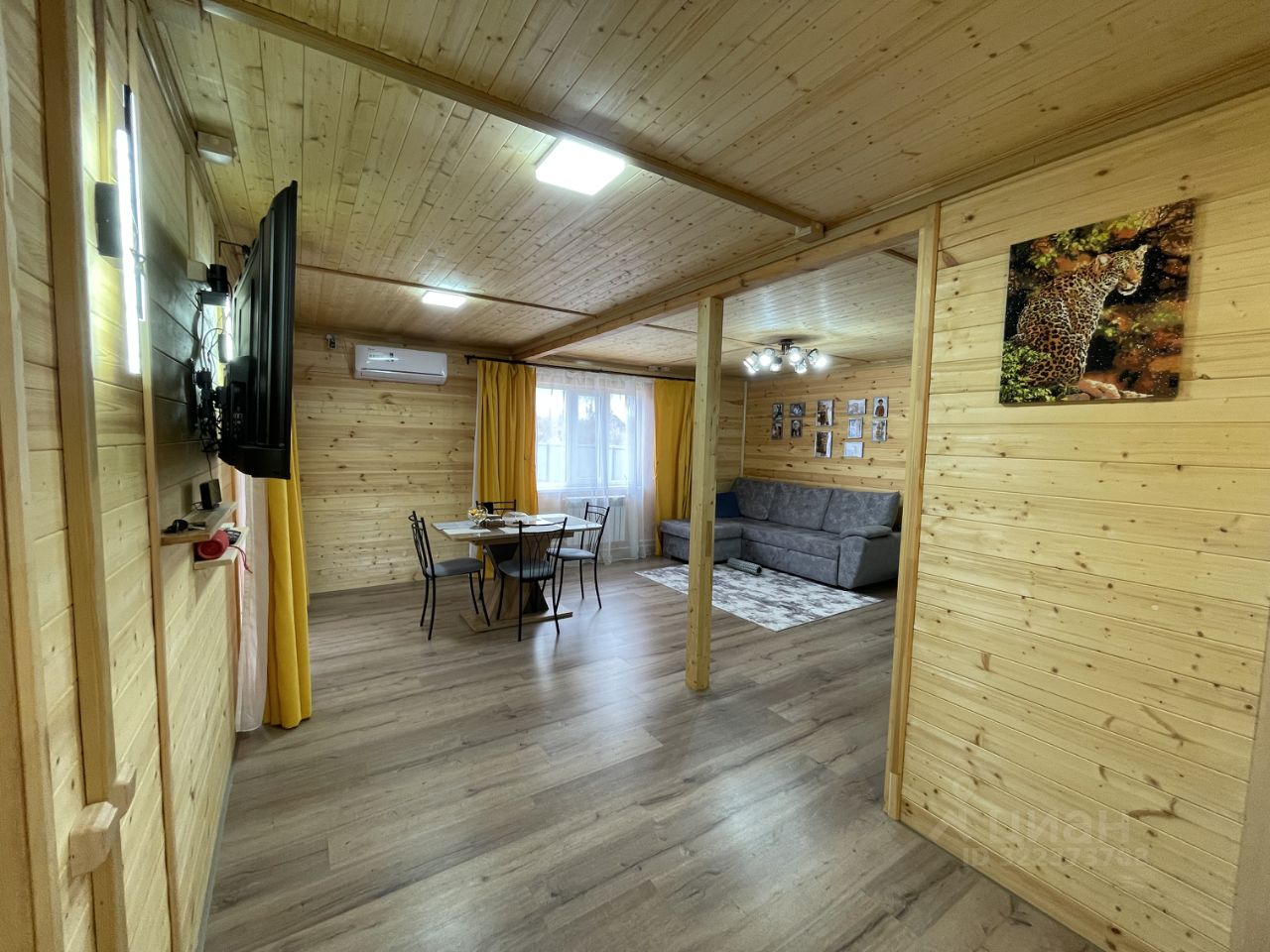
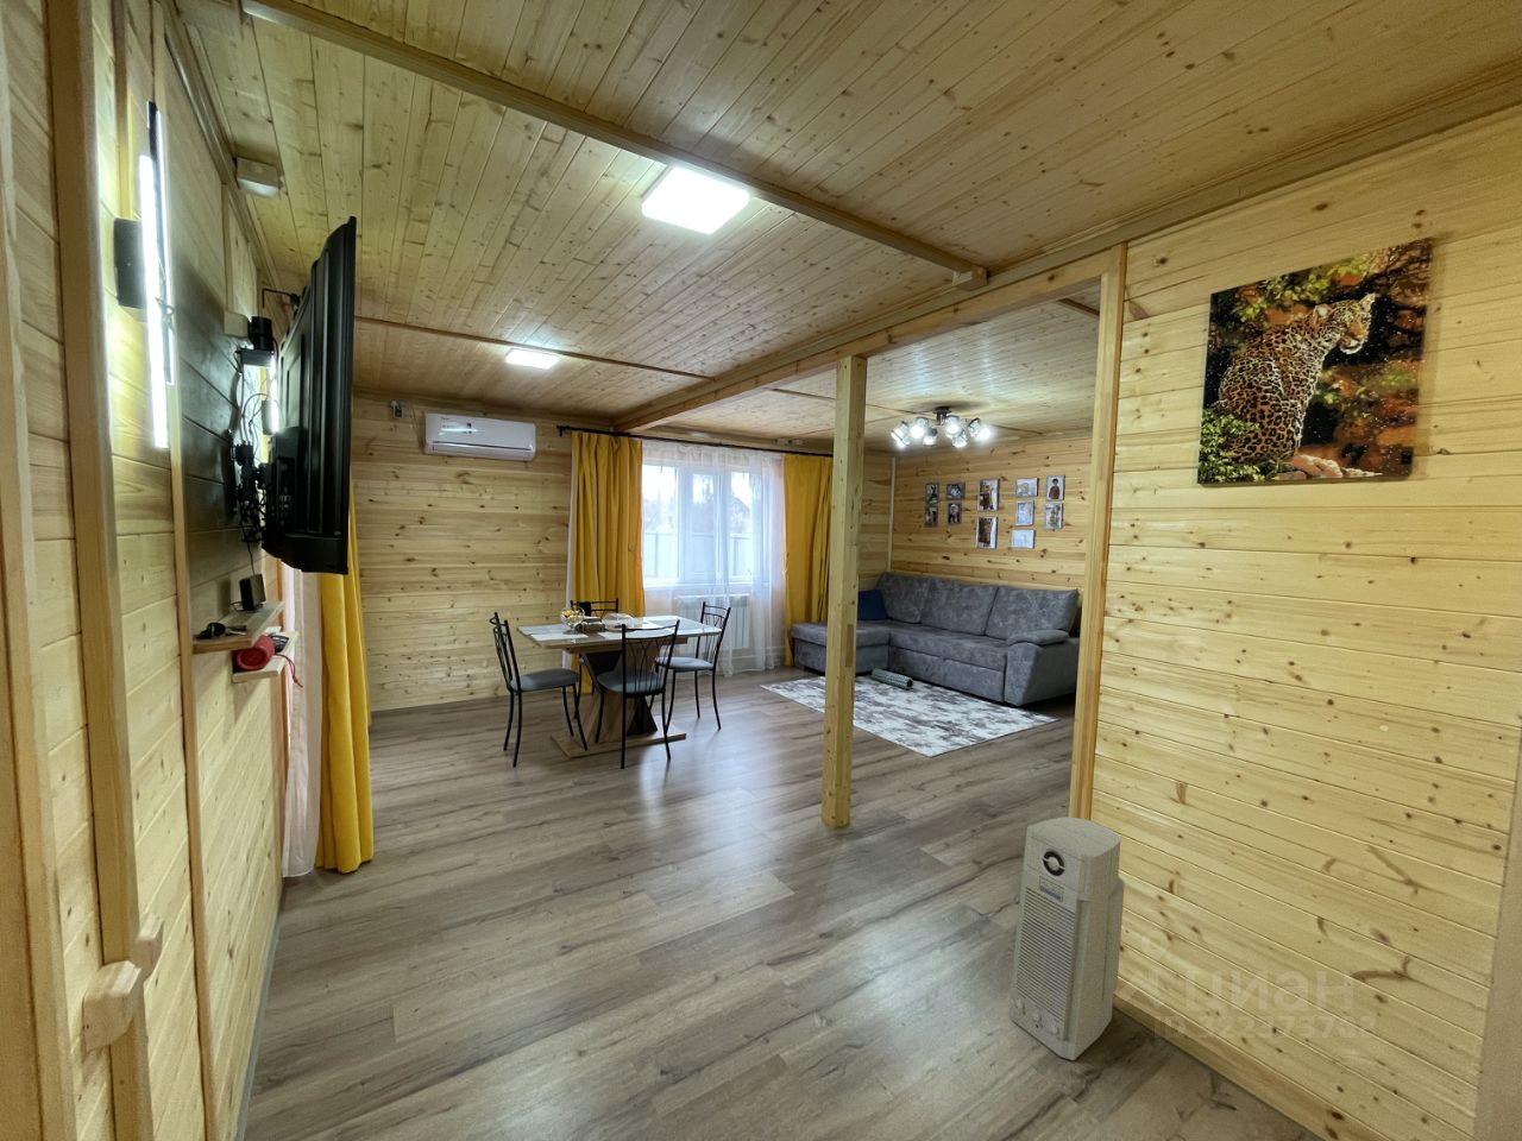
+ air purifier (1070, 925)
